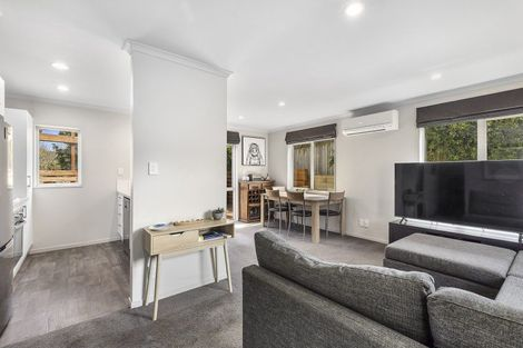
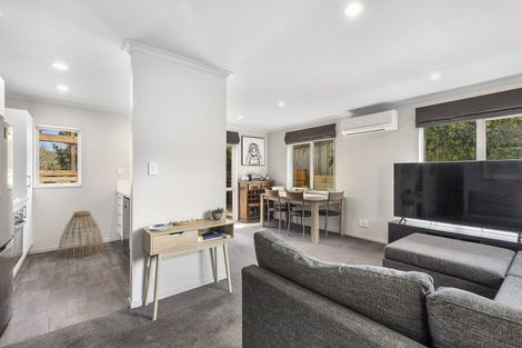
+ basket (81, 231)
